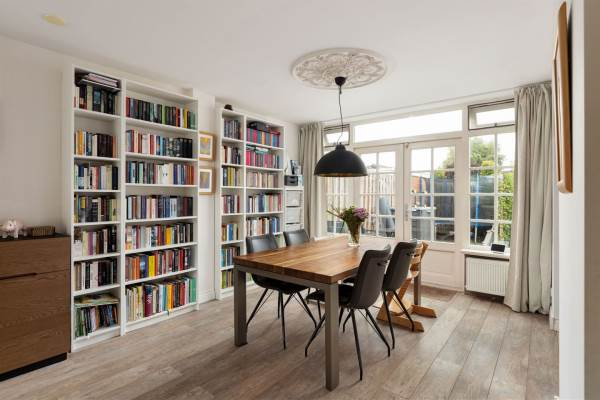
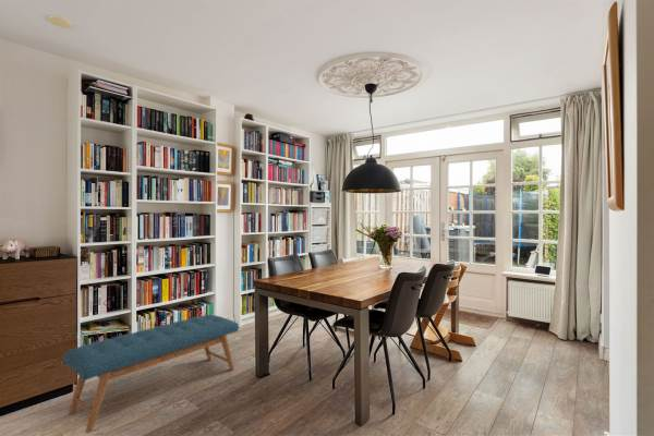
+ bench (161, 360)
